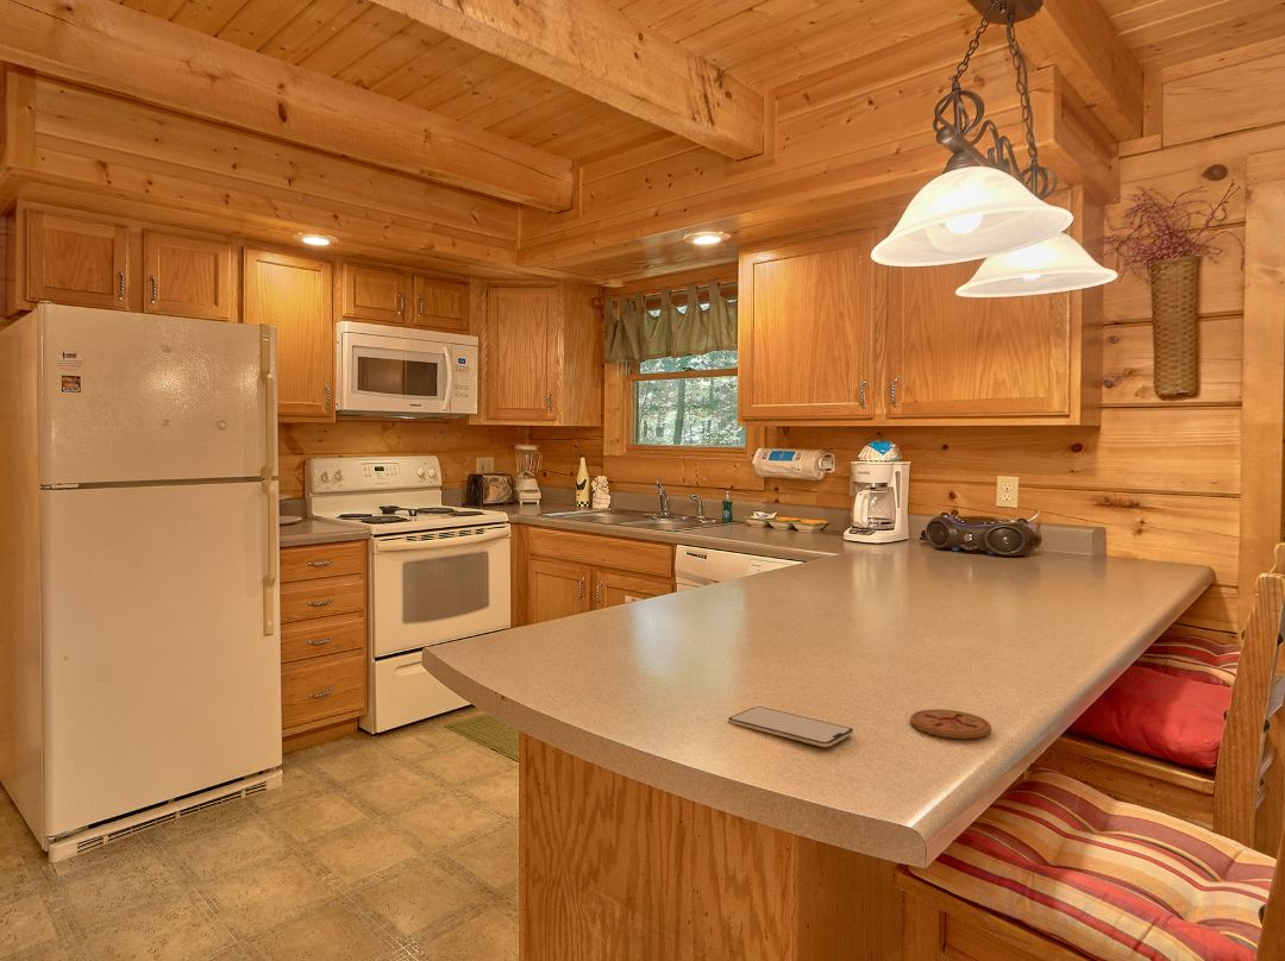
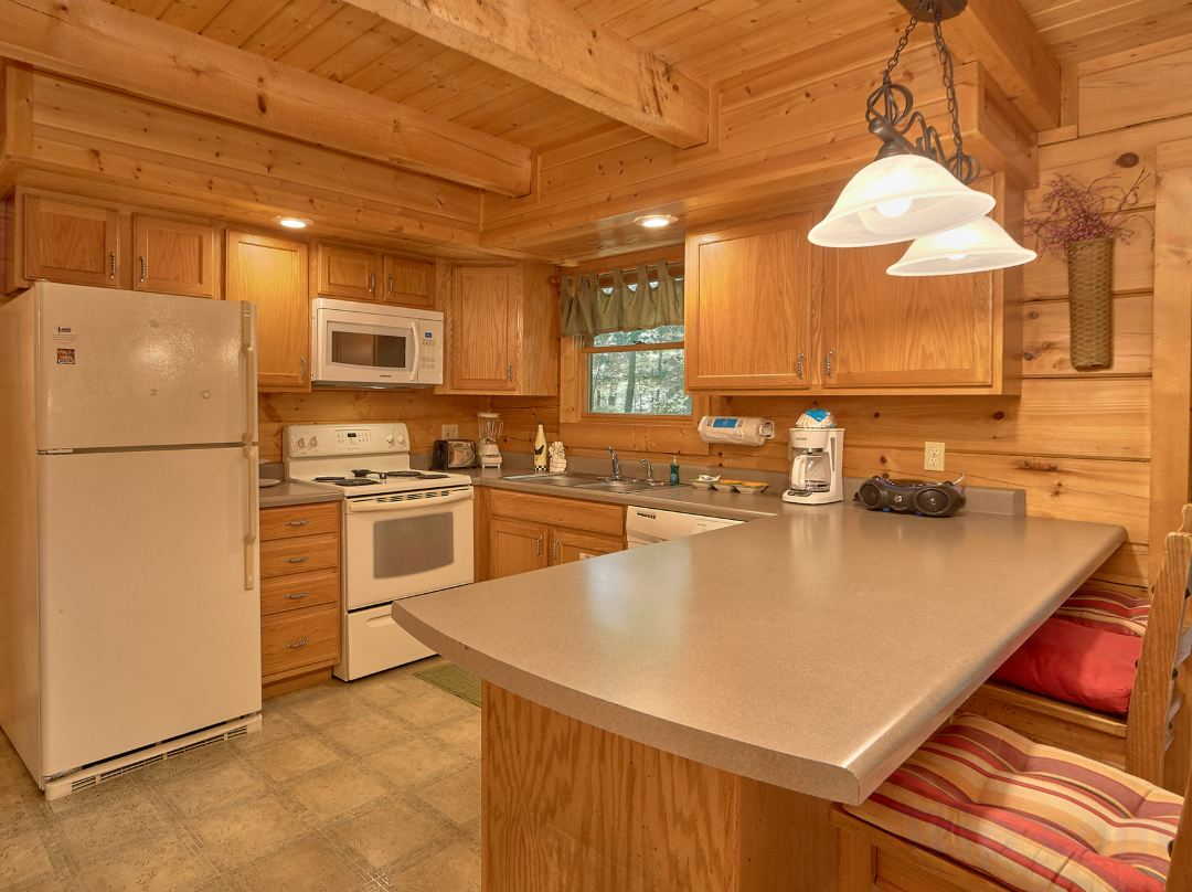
- coaster (949, 723)
- smartphone (789, 724)
